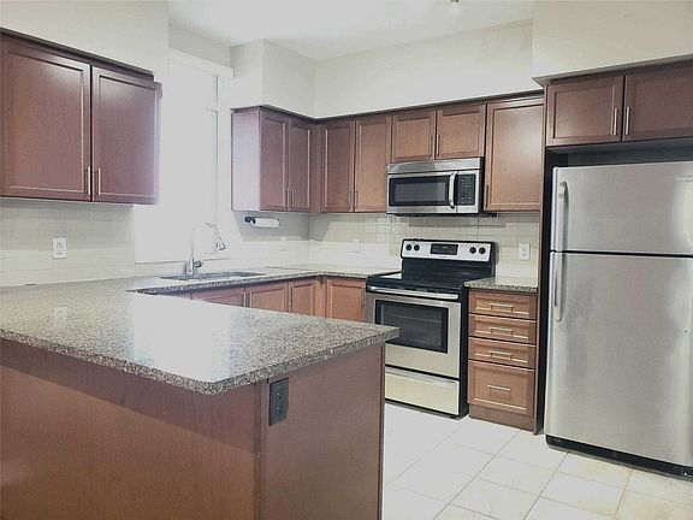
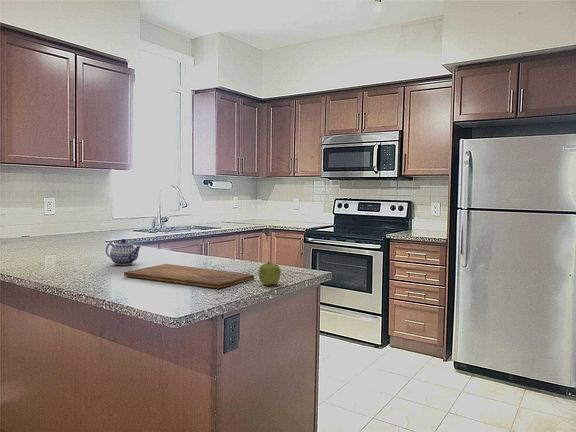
+ fruit (269, 272)
+ teapot (123, 251)
+ cutting board (189, 274)
